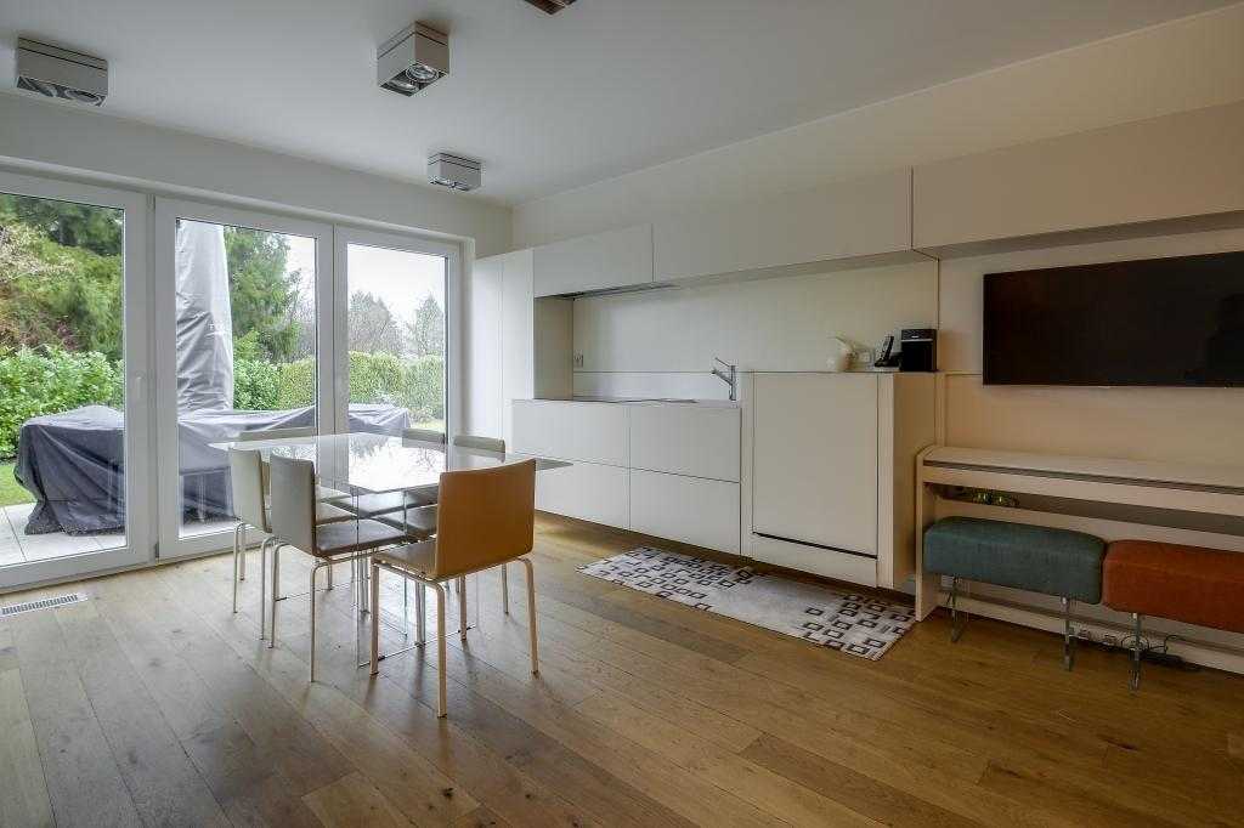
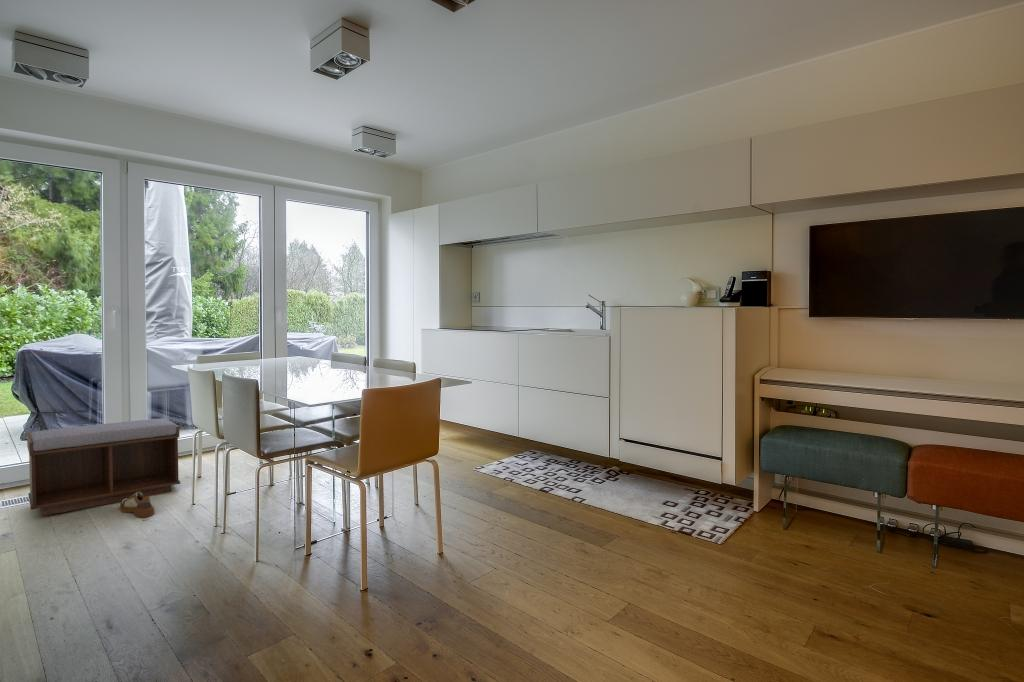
+ bench (106, 461)
+ shoe (138, 501)
